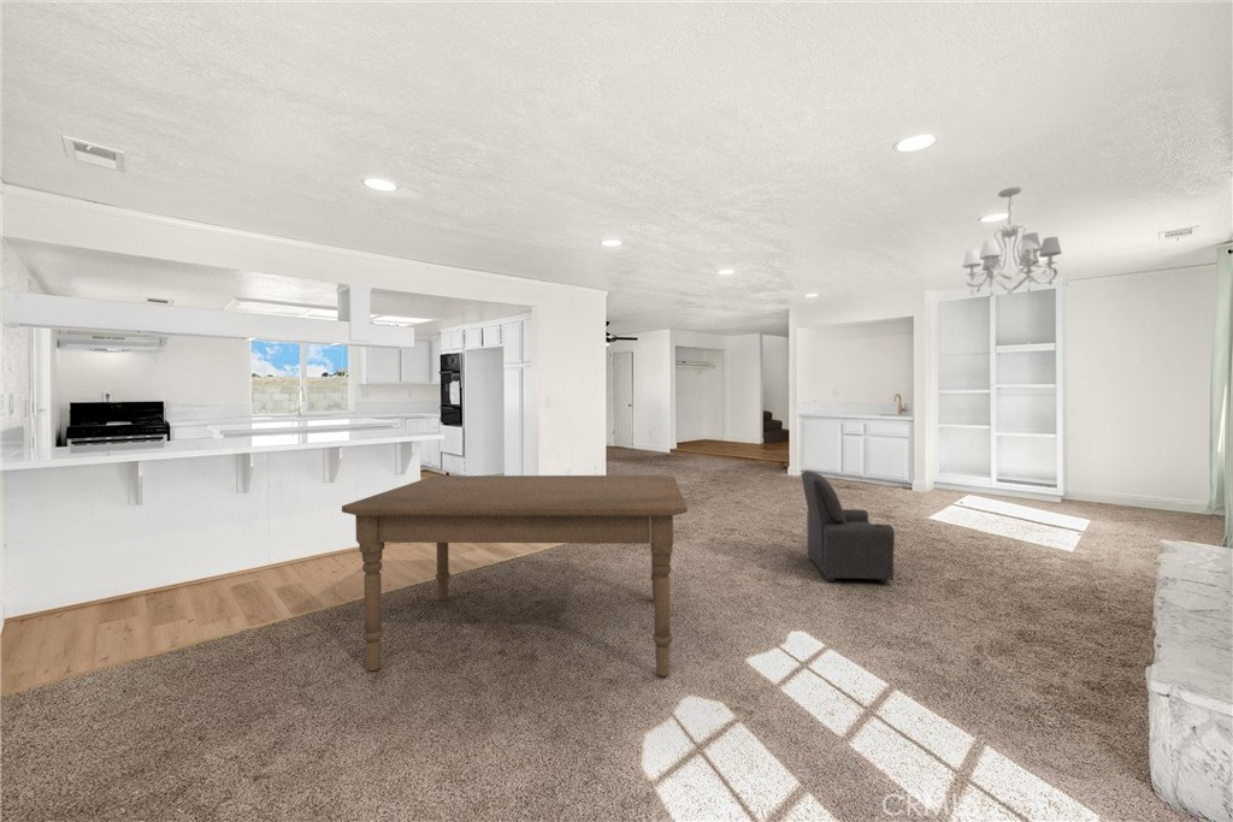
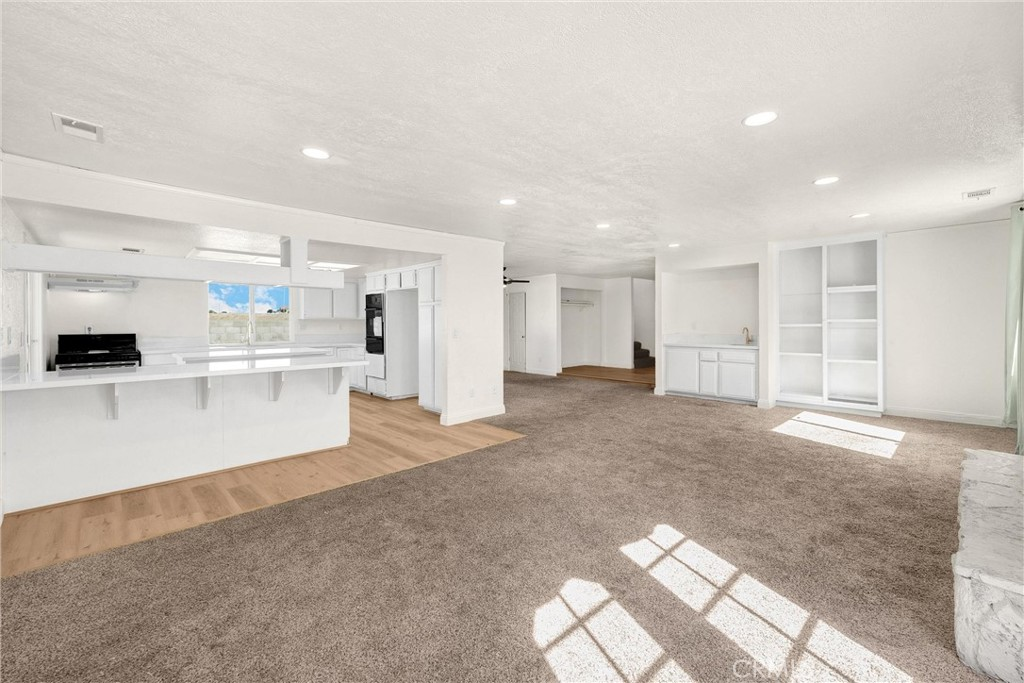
- dining table (533, 542)
- chandelier (1009, 242)
- chair (844, 521)
